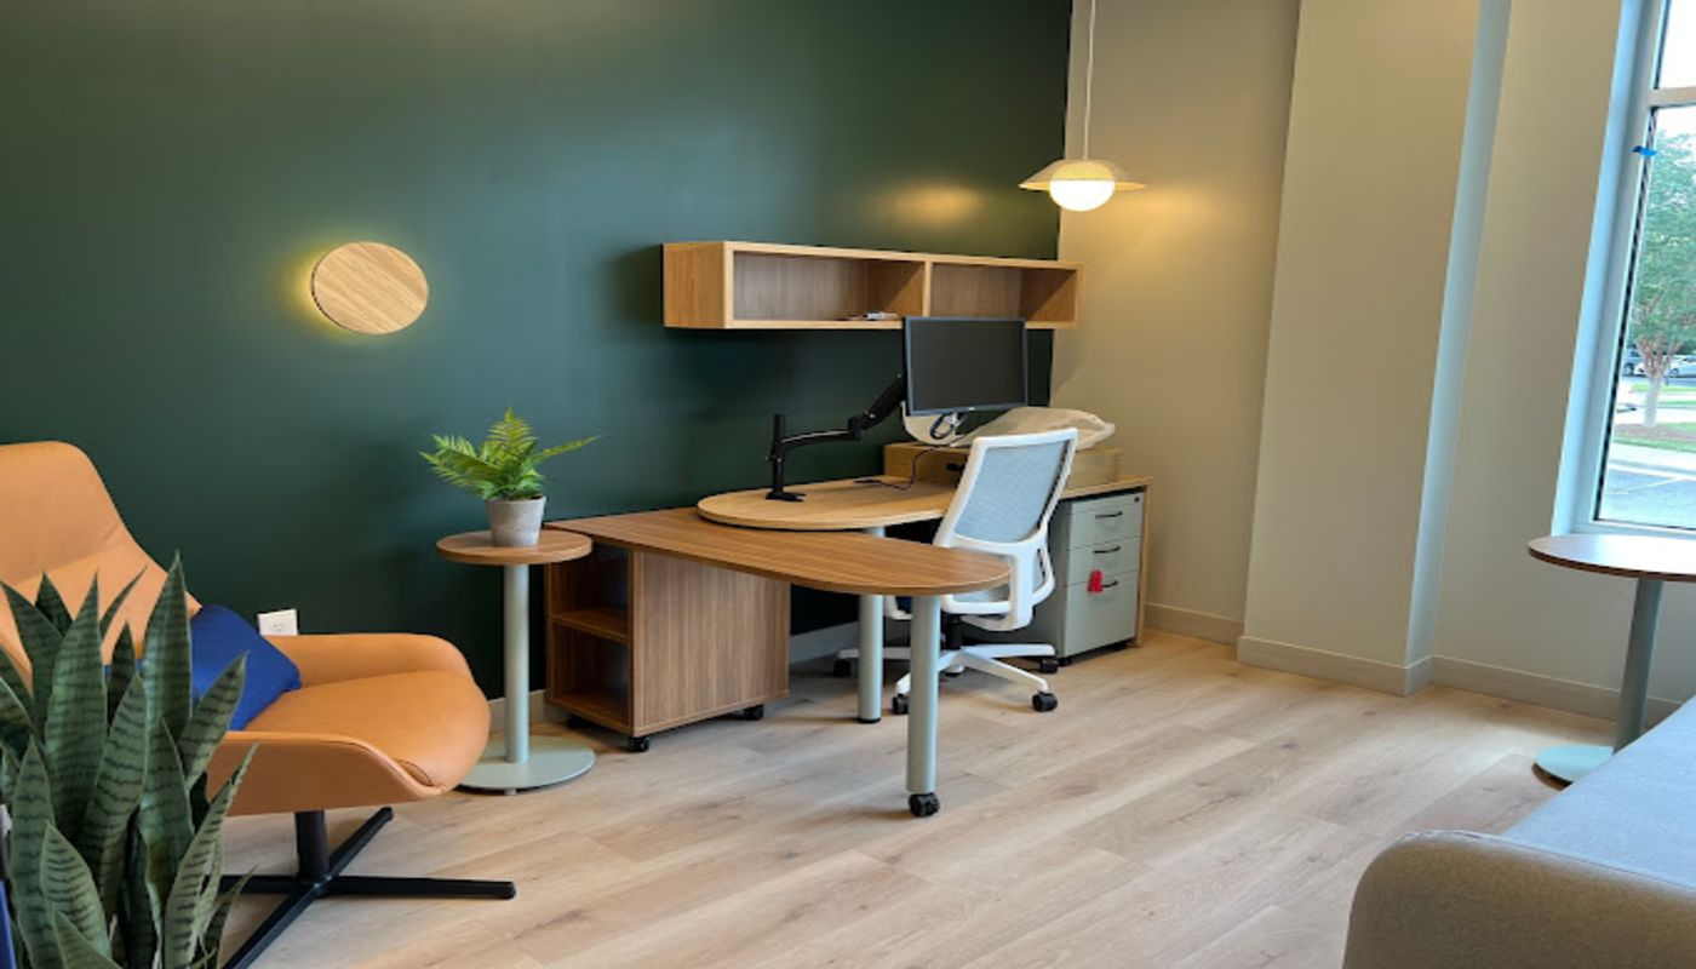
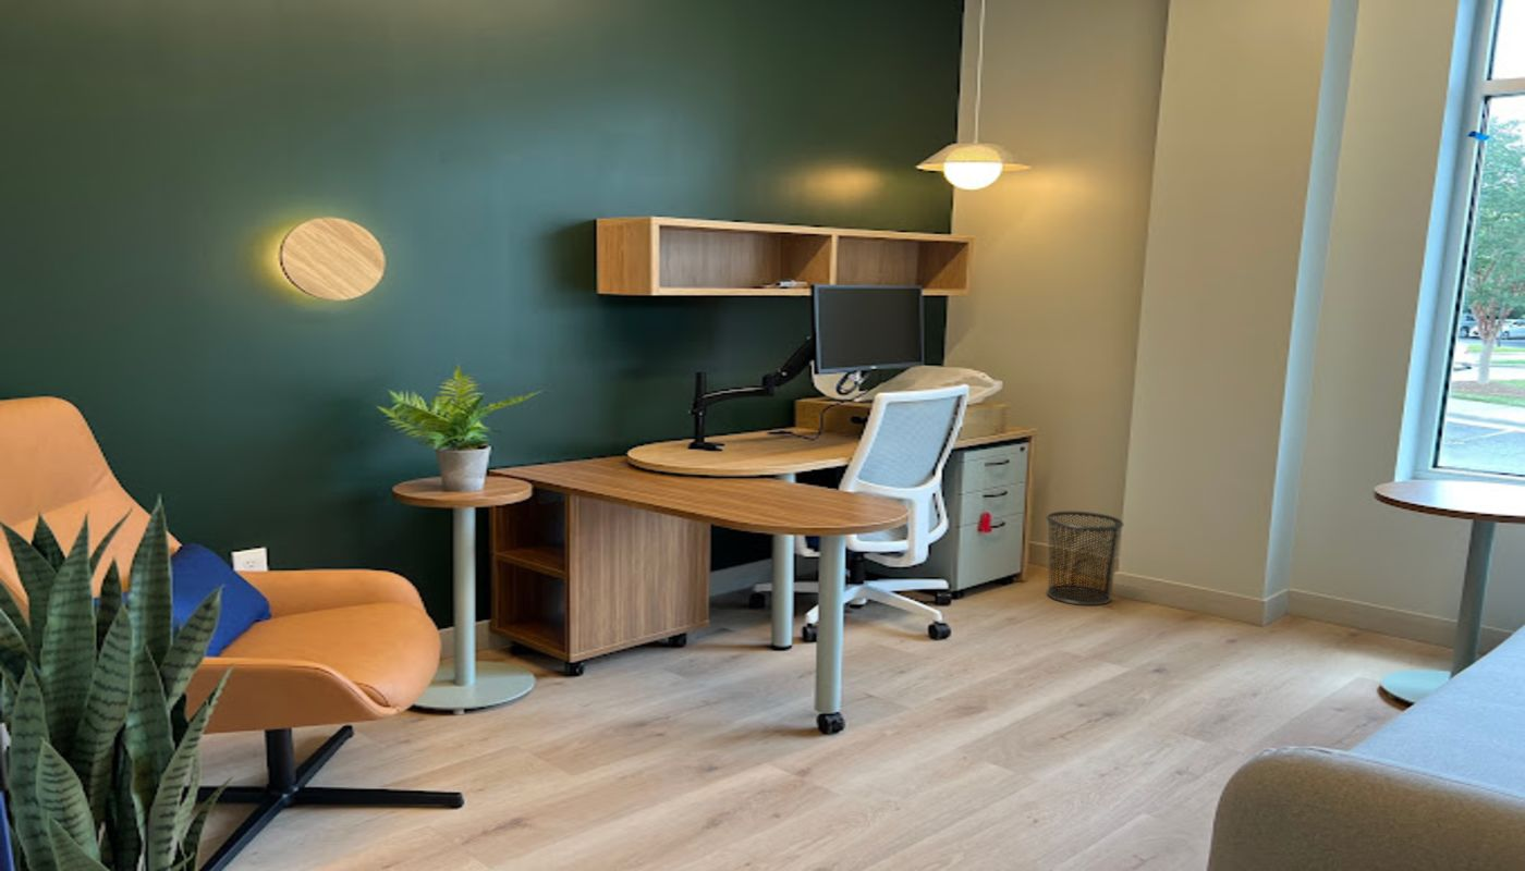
+ waste bin (1082, 557)
